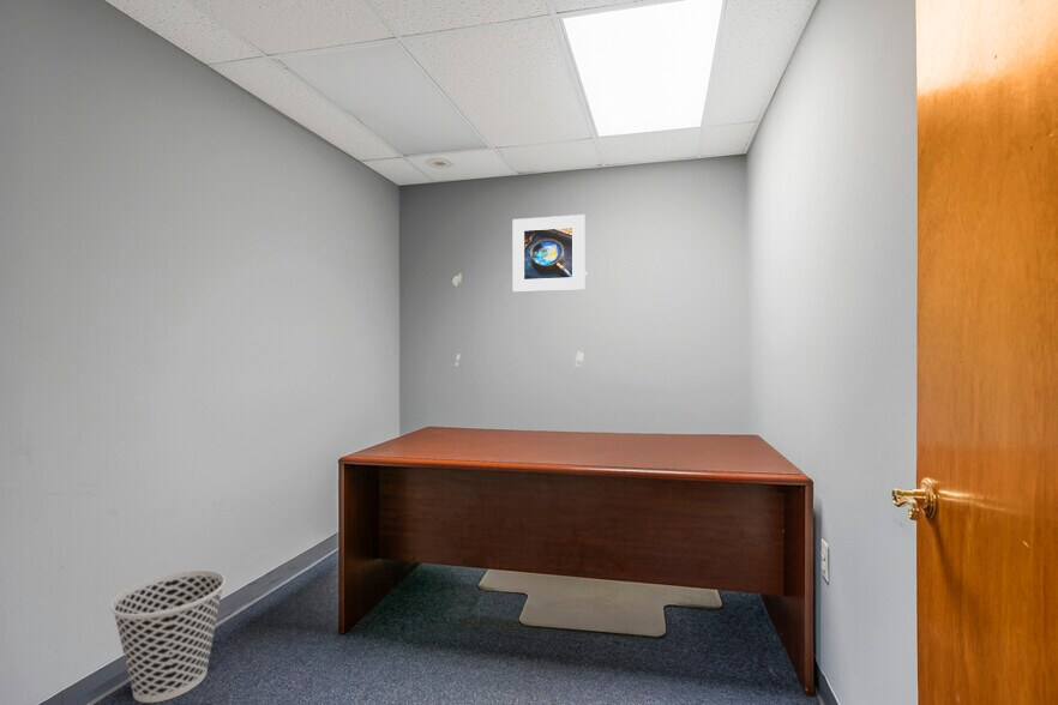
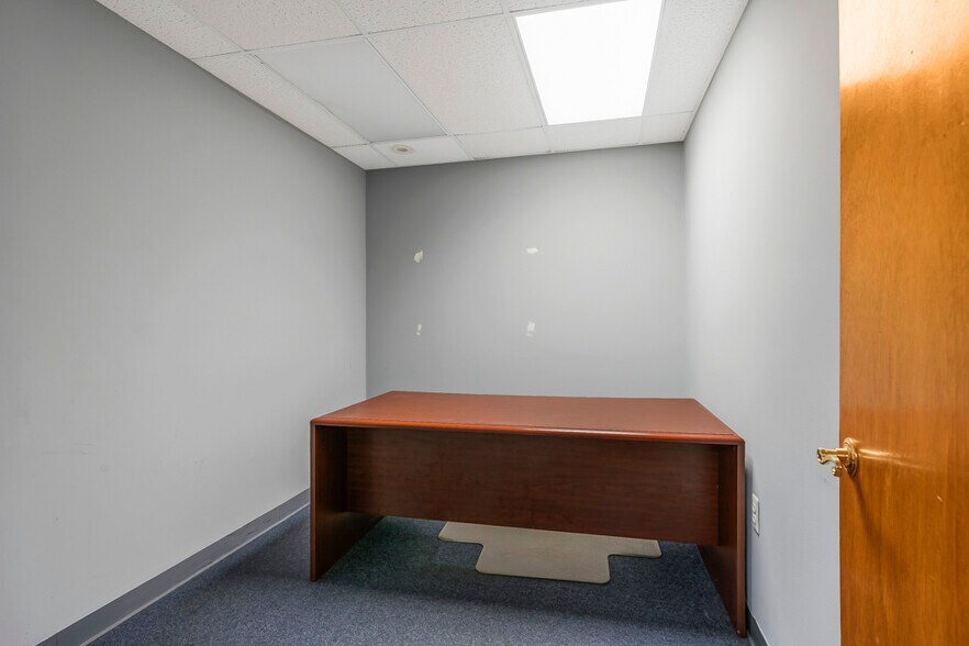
- wastebasket (170, 635)
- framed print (548, 253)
